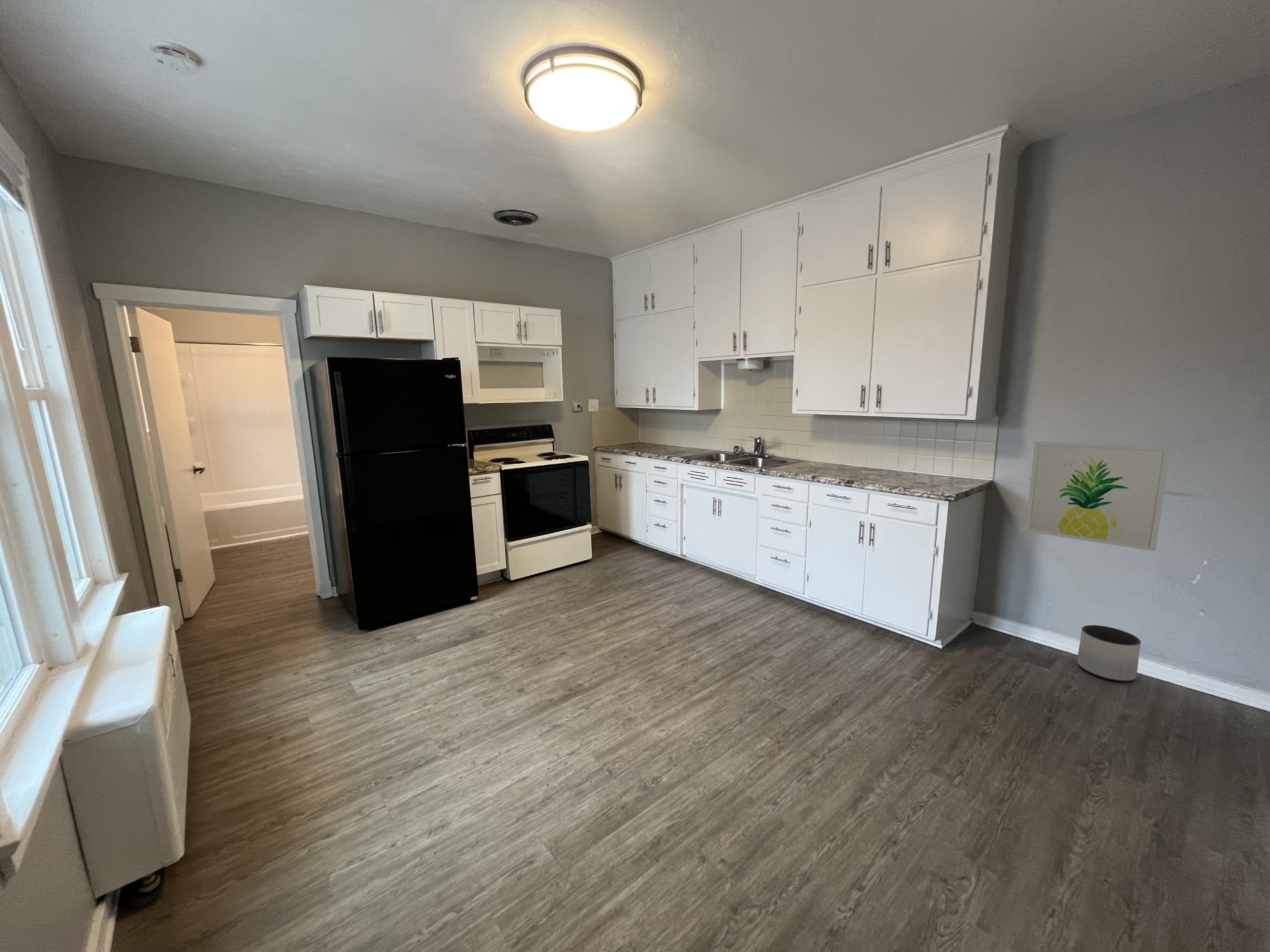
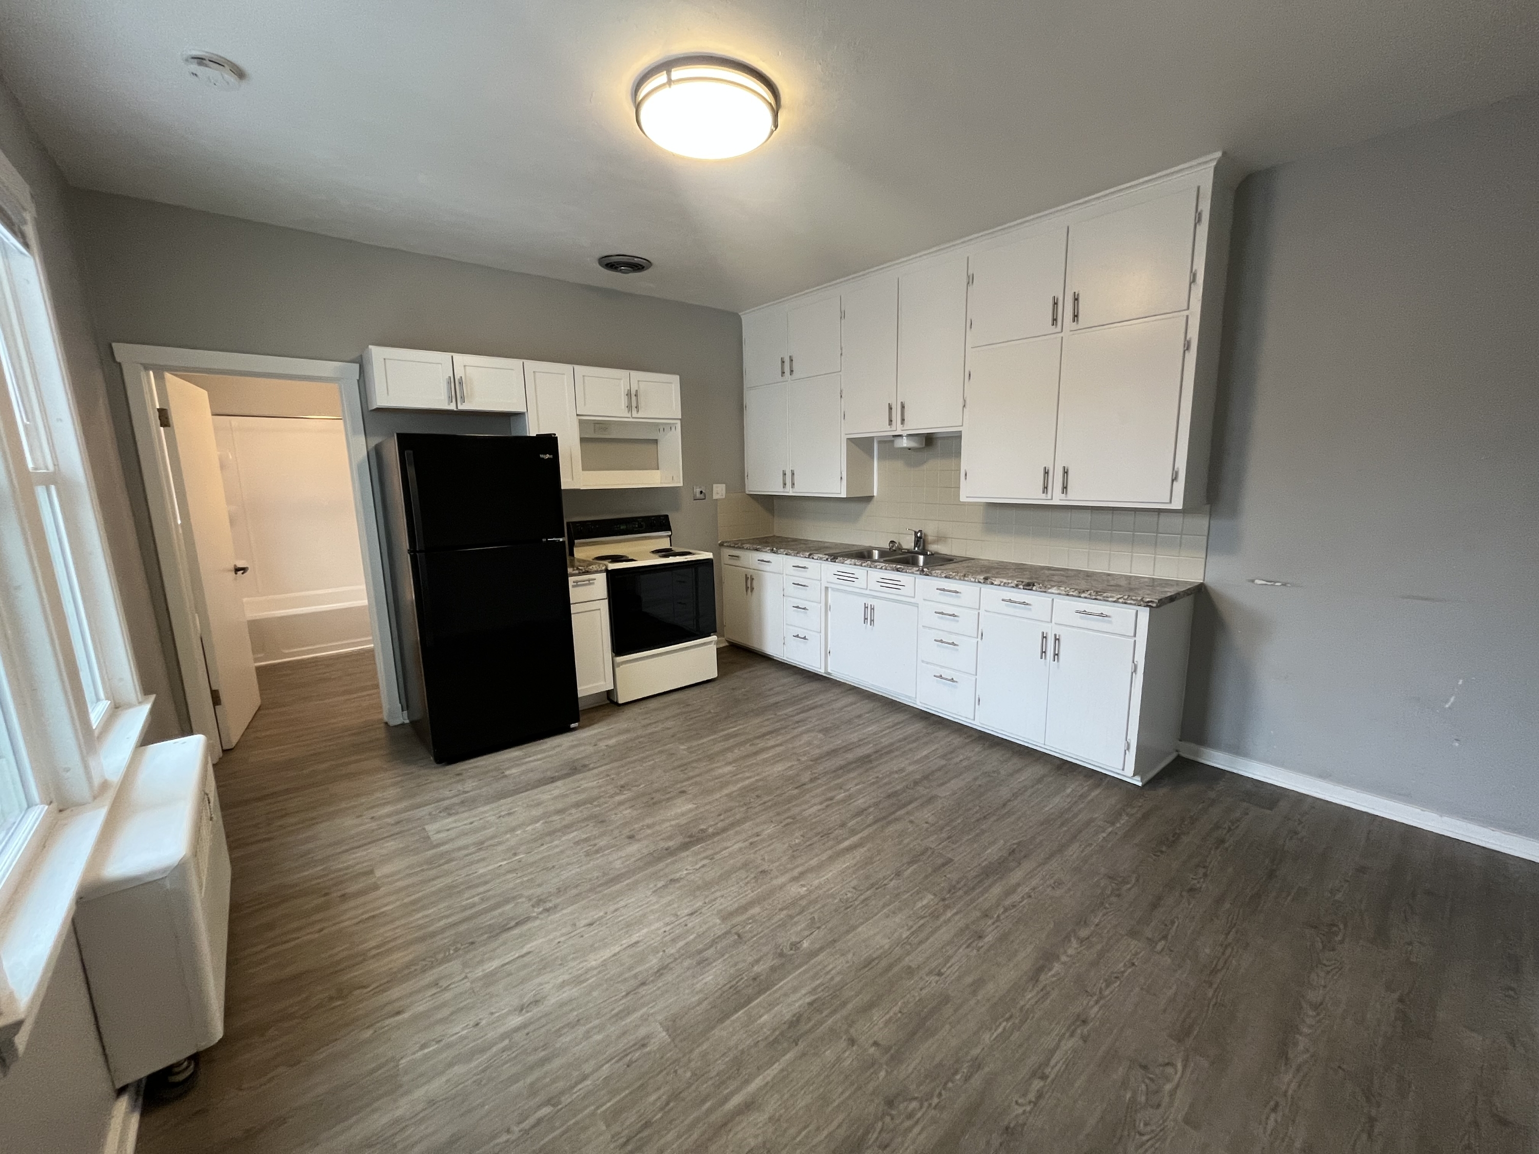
- wall art (1092, 493)
- planter (1108, 653)
